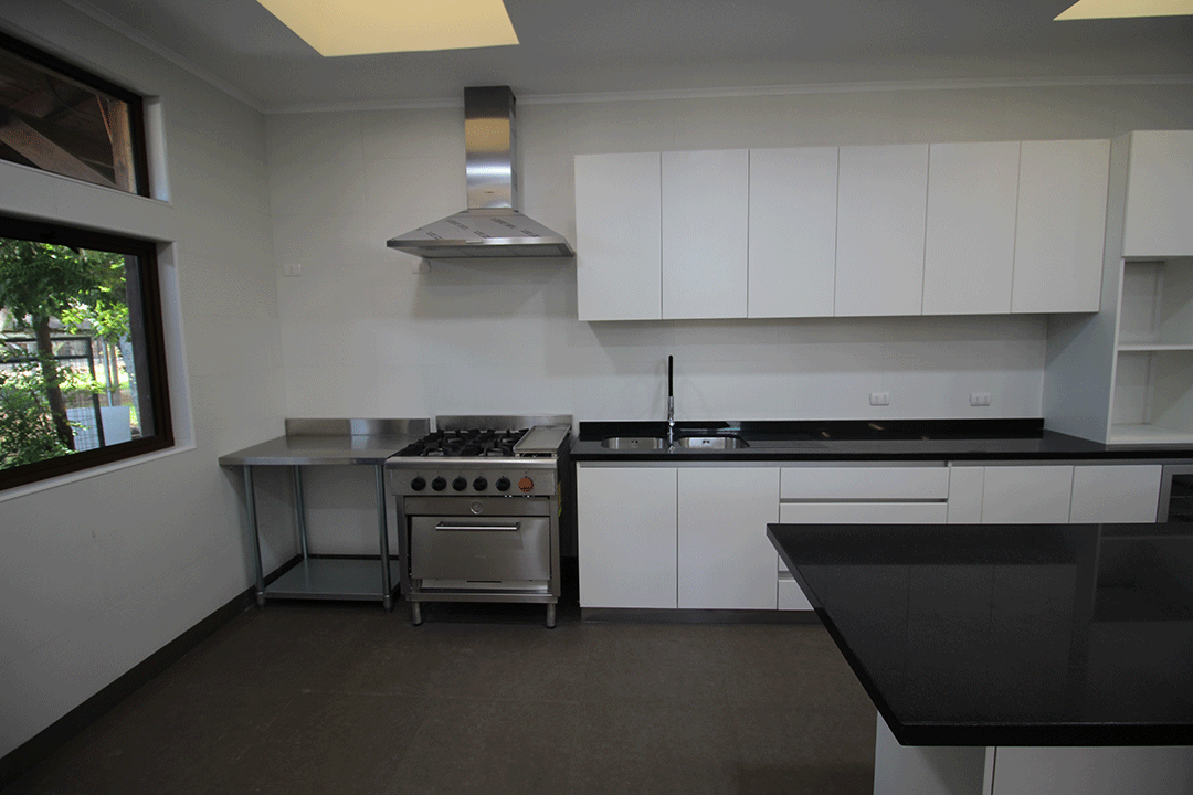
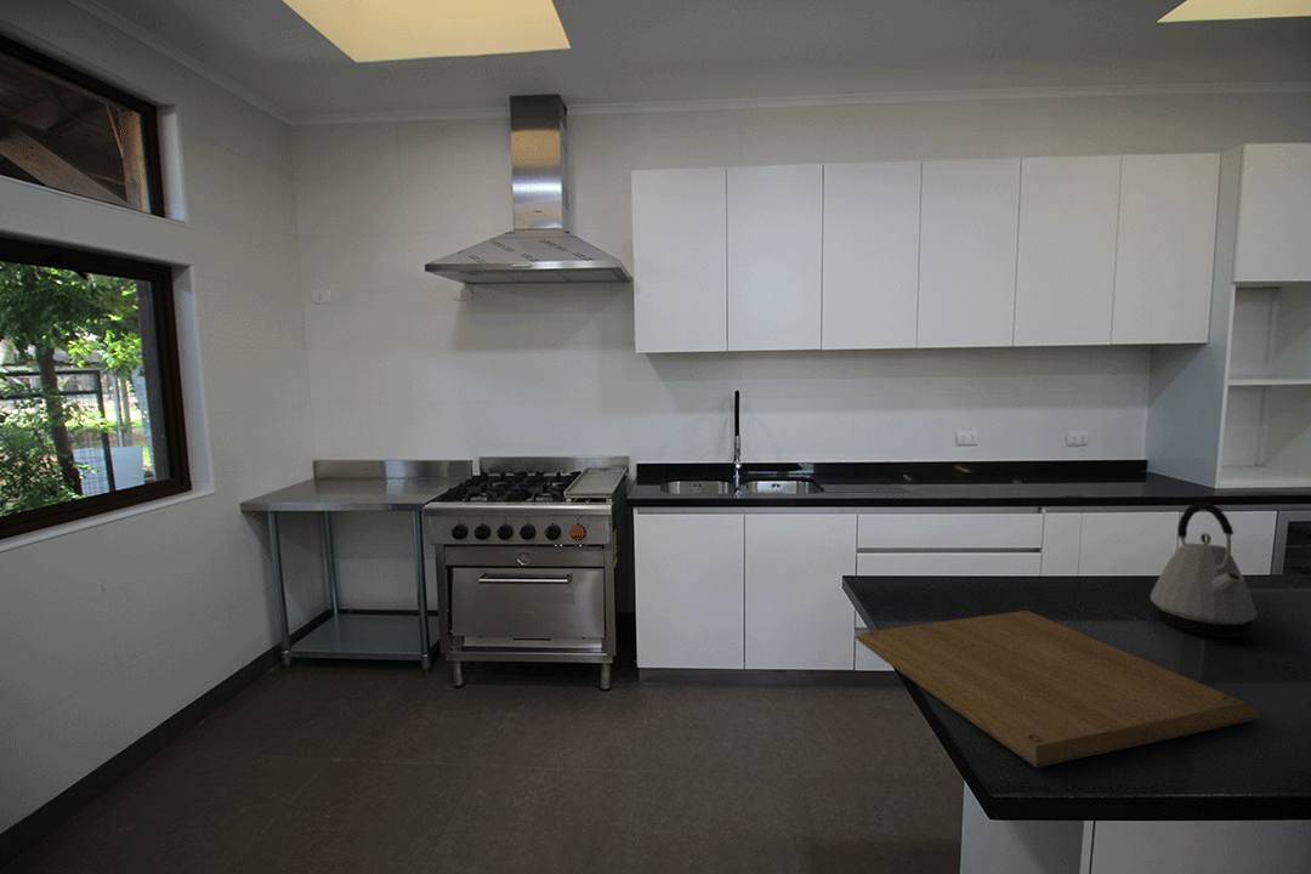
+ kettle (1204, 564)
+ chopping board (1029, 668)
